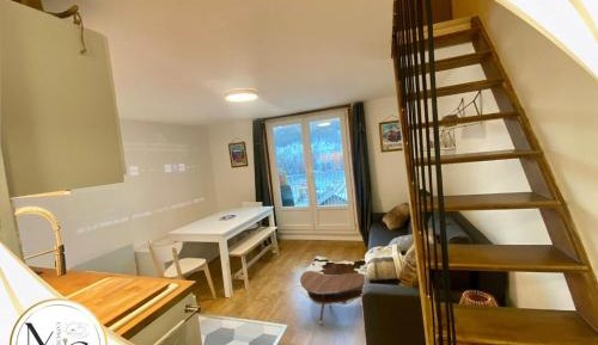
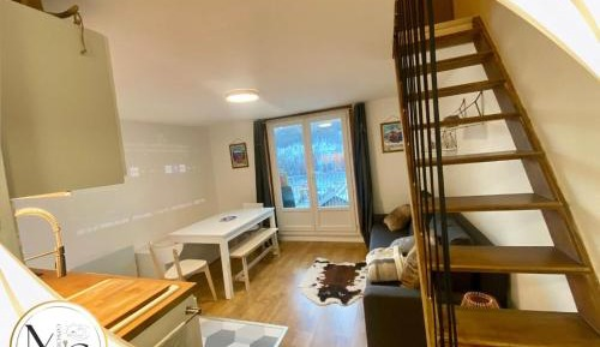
- side table (331, 294)
